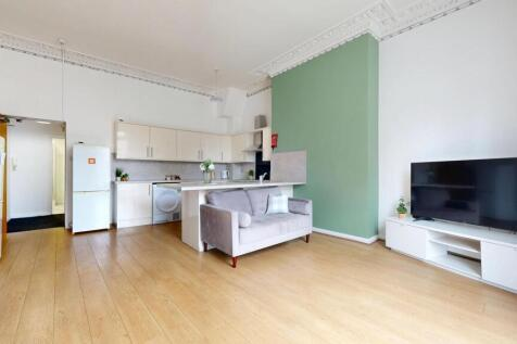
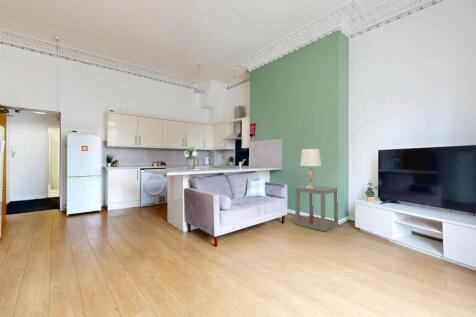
+ lamp (310, 168)
+ side table (312, 206)
